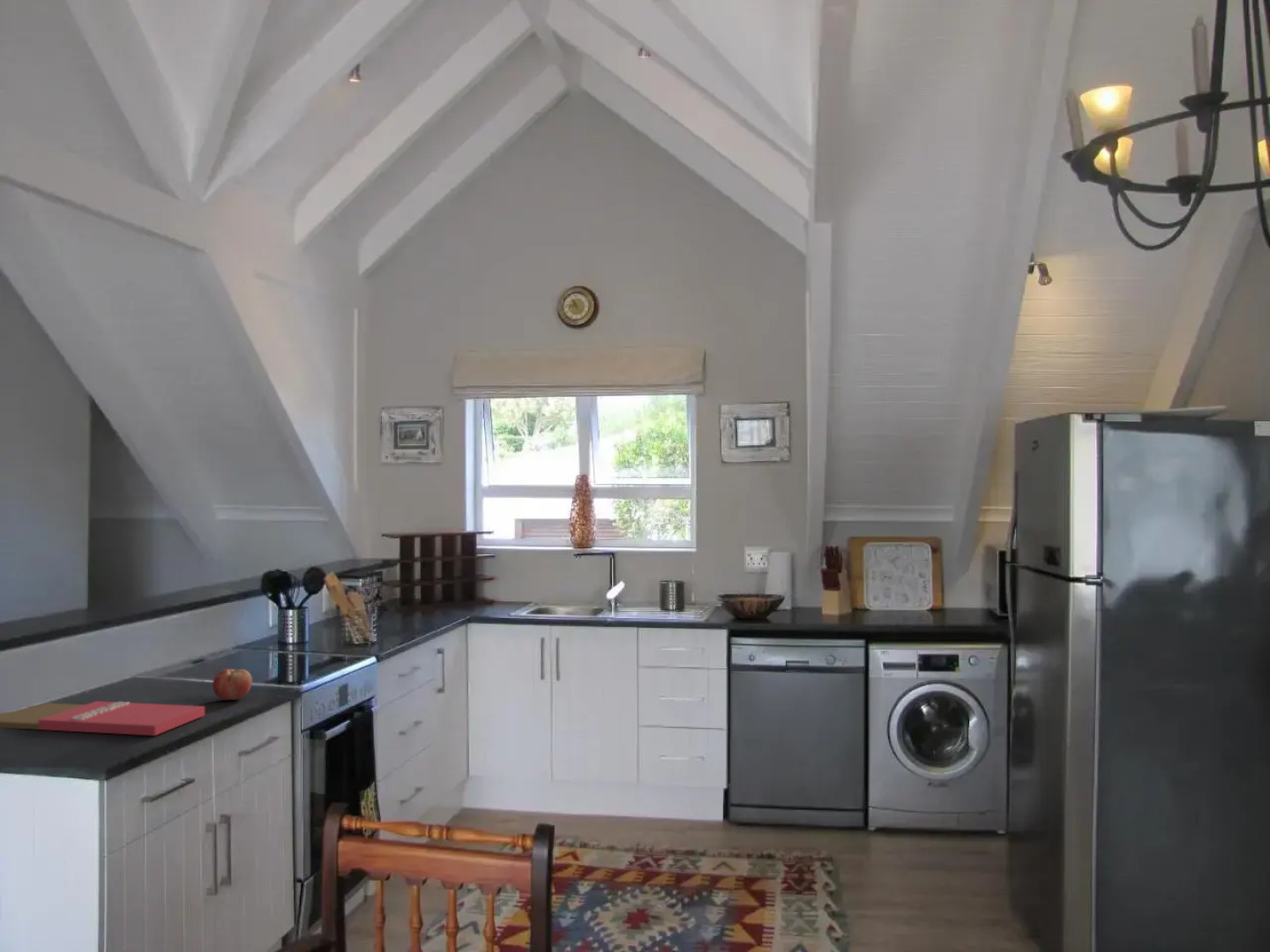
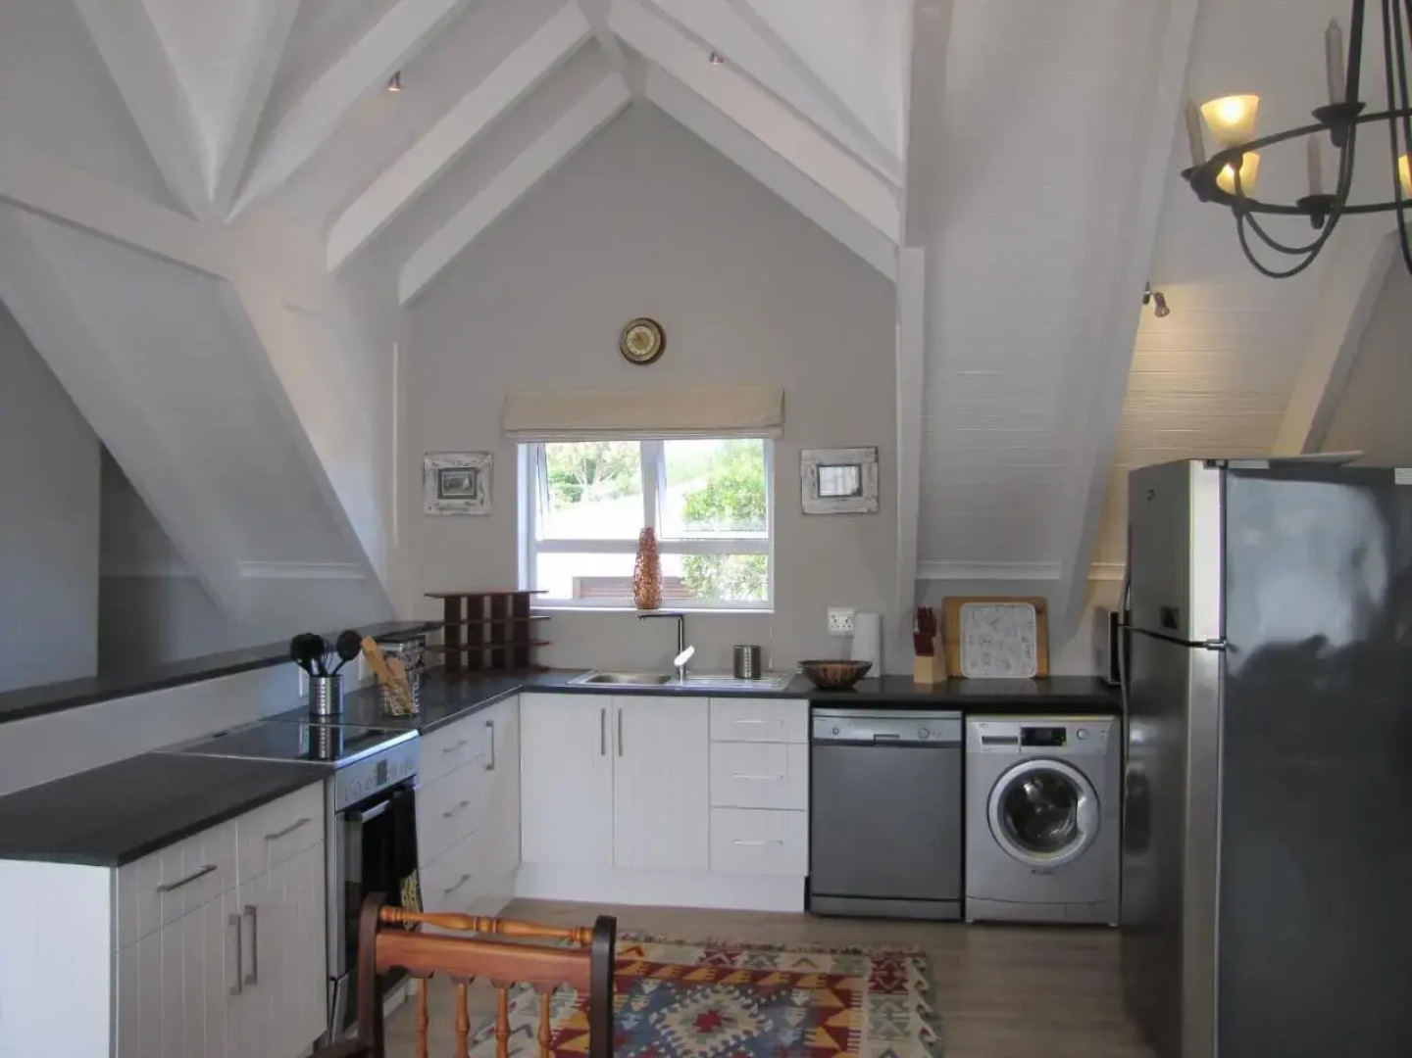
- cutting board (83, 715)
- fruit (232, 684)
